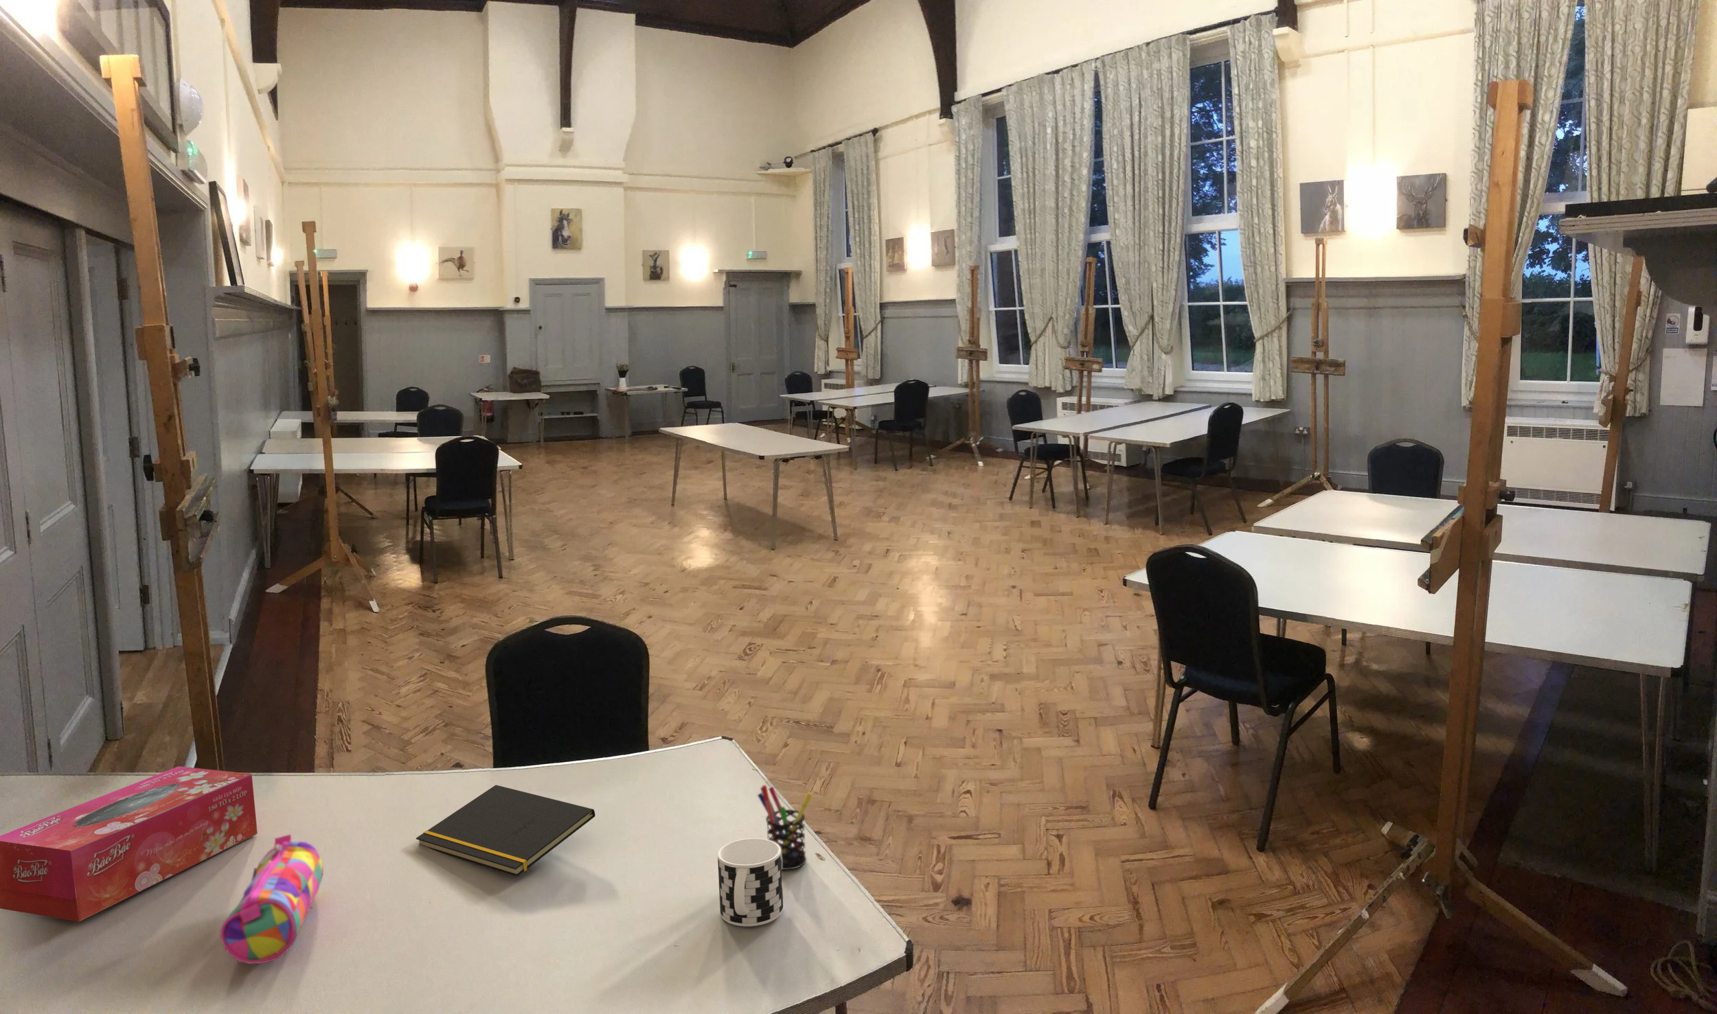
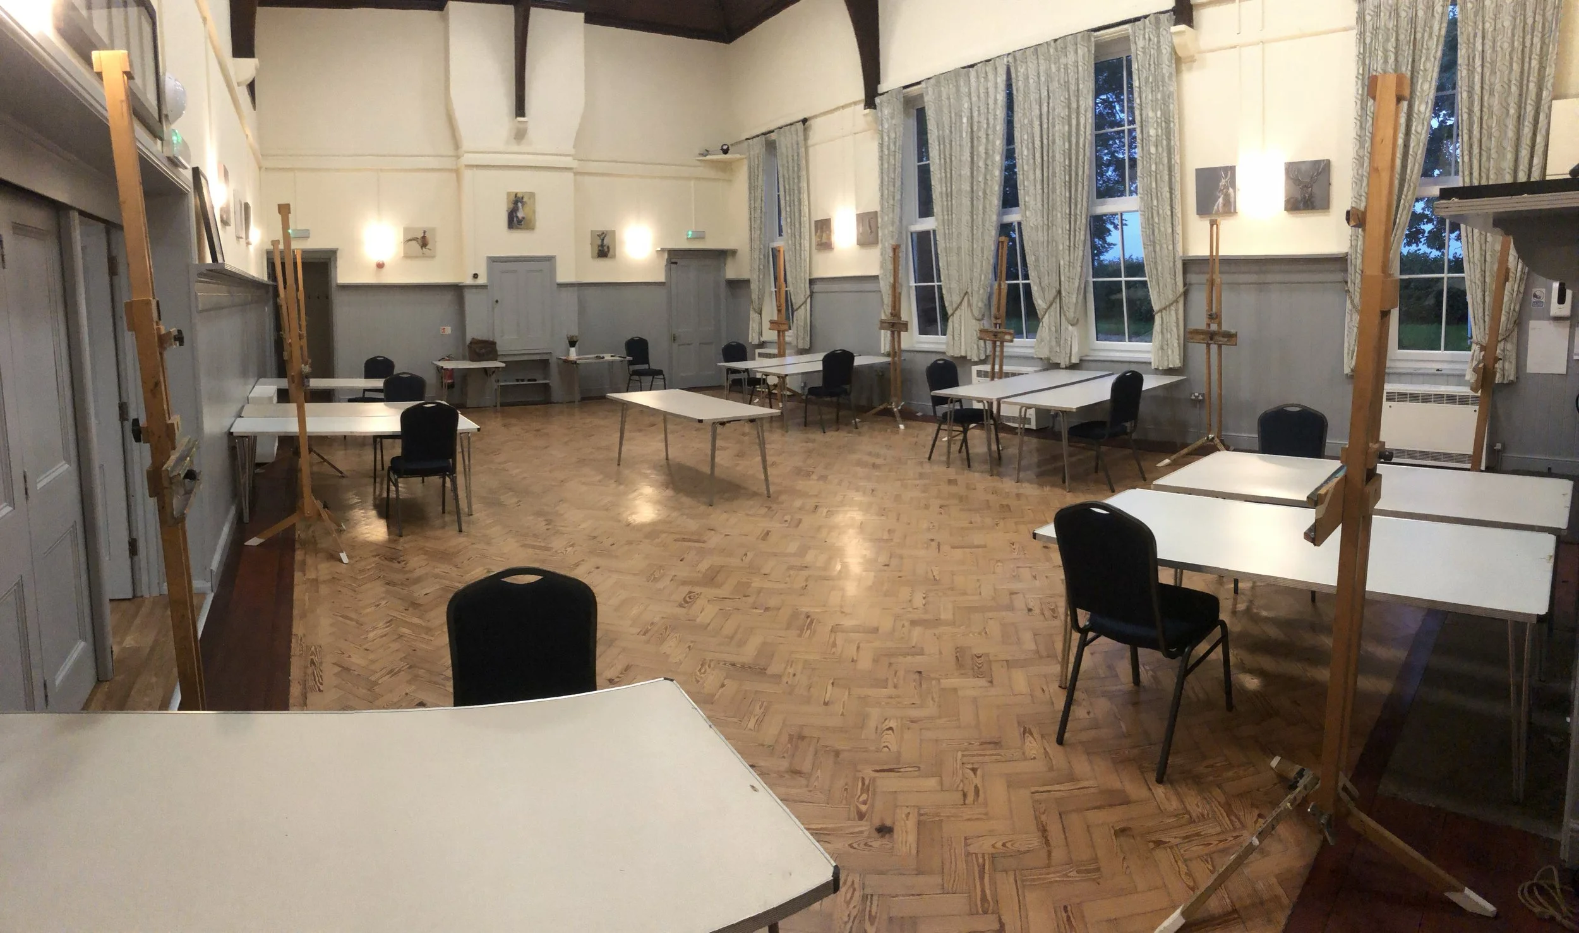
- notepad (506, 827)
- tissue box (133, 837)
- cup (747, 886)
- pen holder (782, 824)
- pencil case (275, 897)
